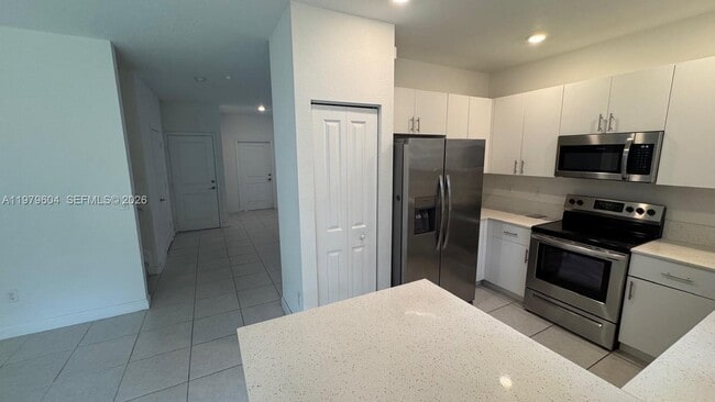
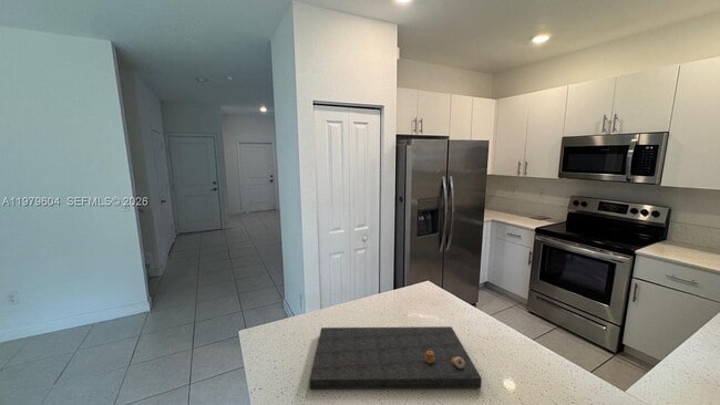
+ cutting board (390, 350)
